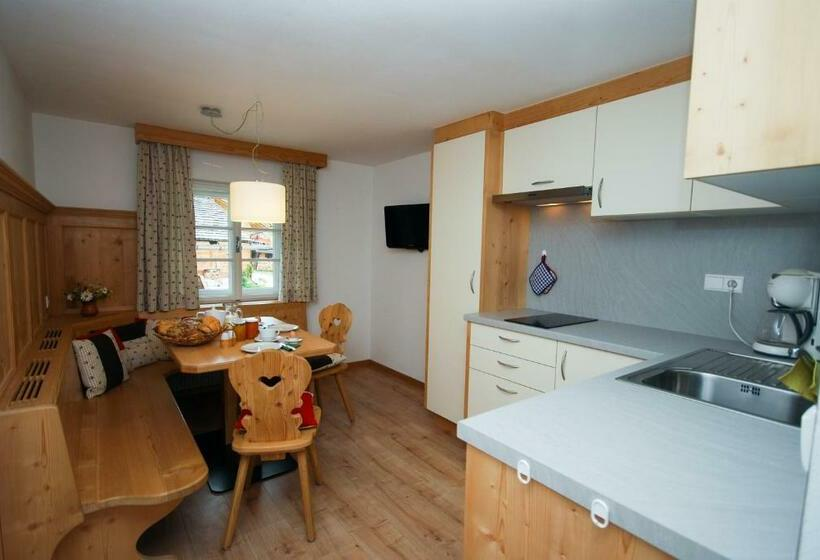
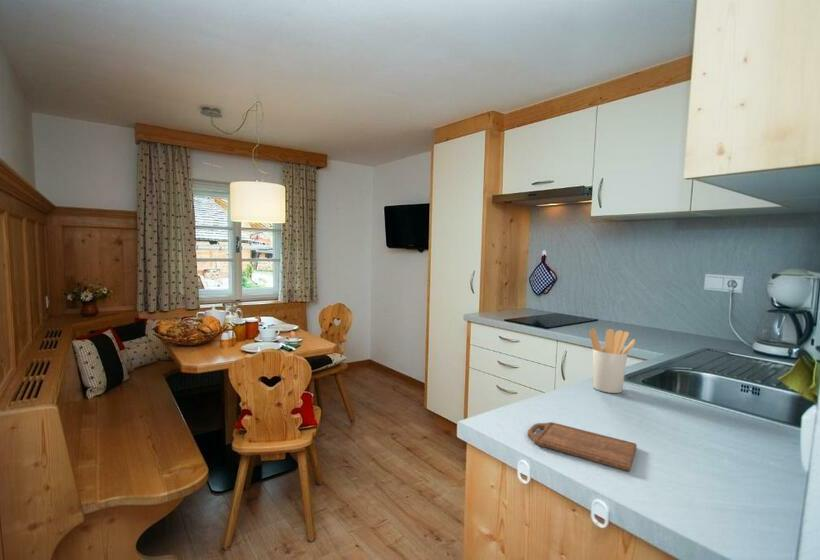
+ utensil holder (611, 358)
+ cutting board (578, 442)
